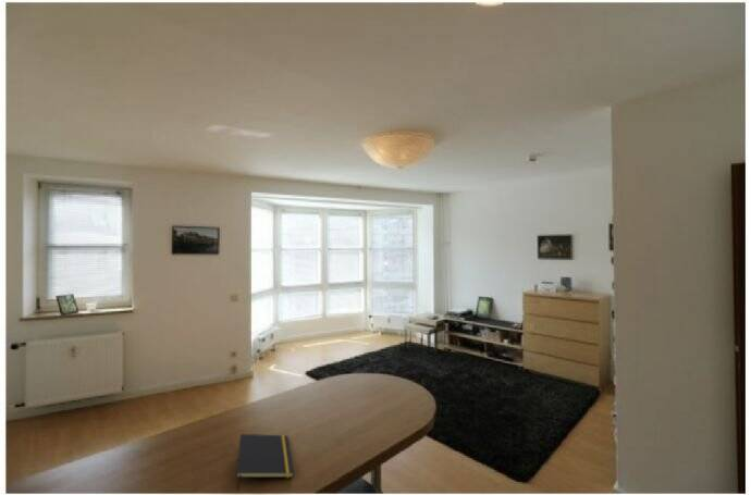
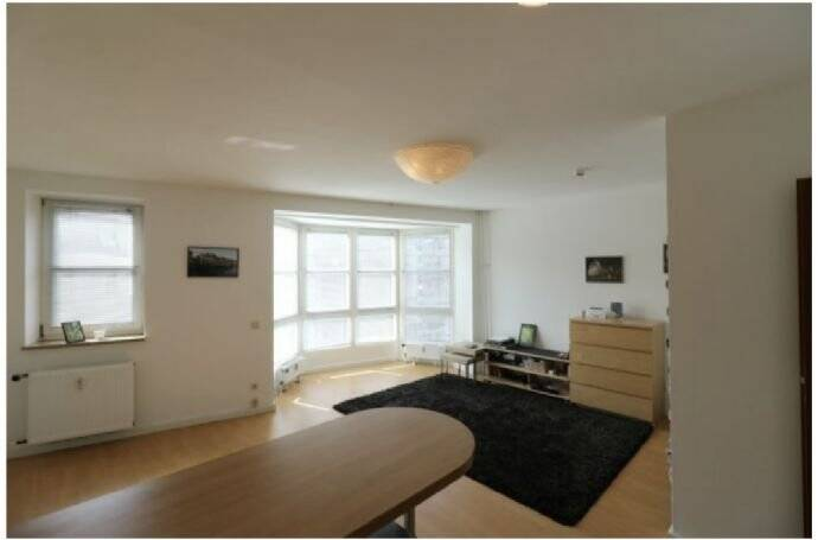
- notepad (264, 454)
